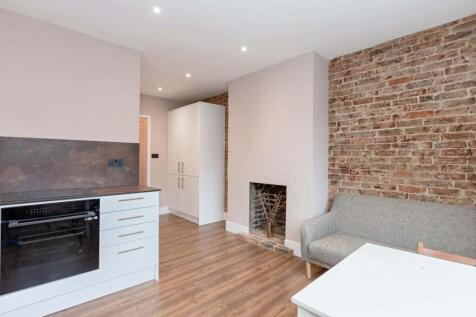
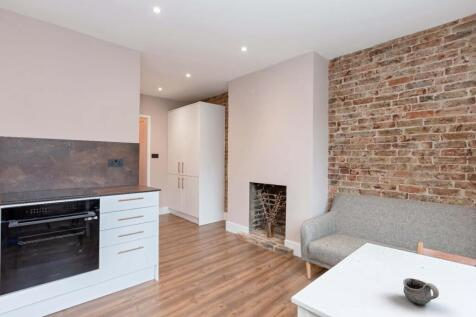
+ mug (421, 291)
